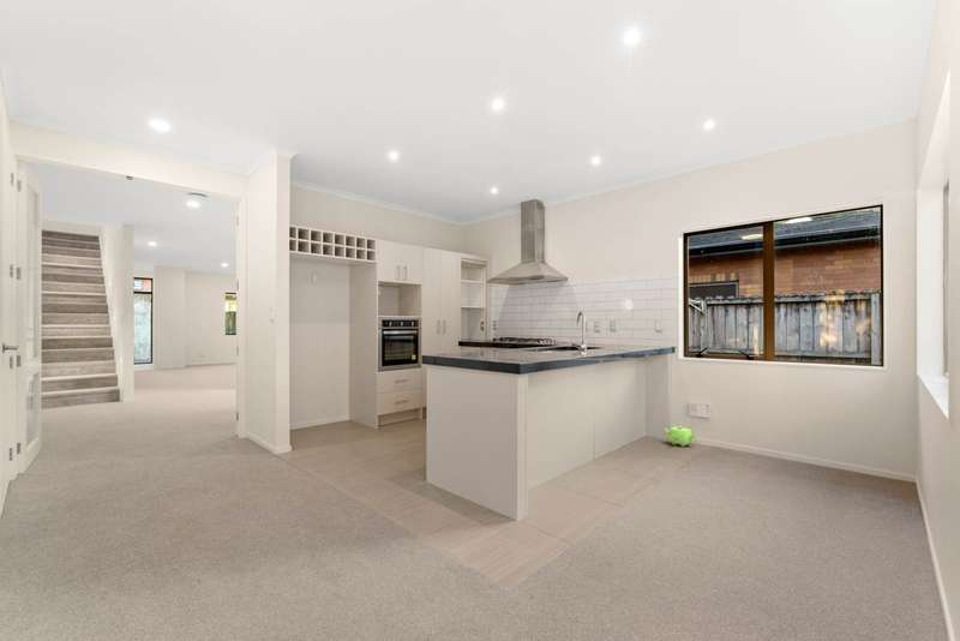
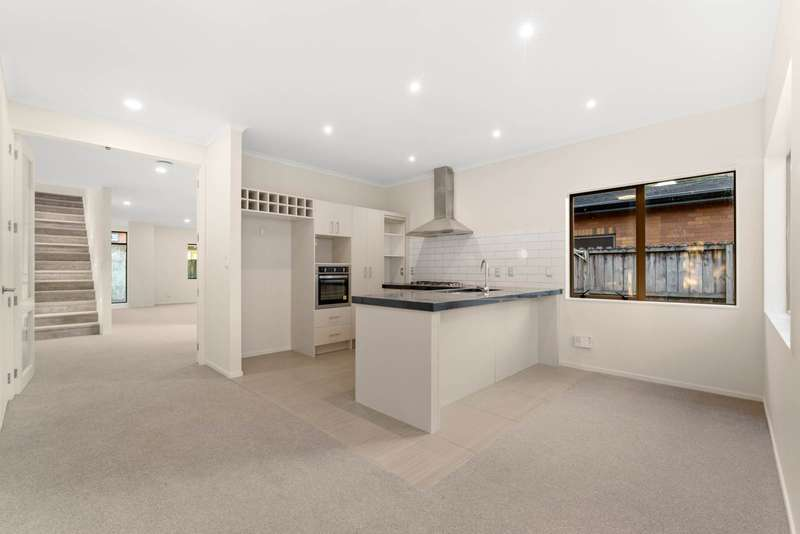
- teapot (679, 435)
